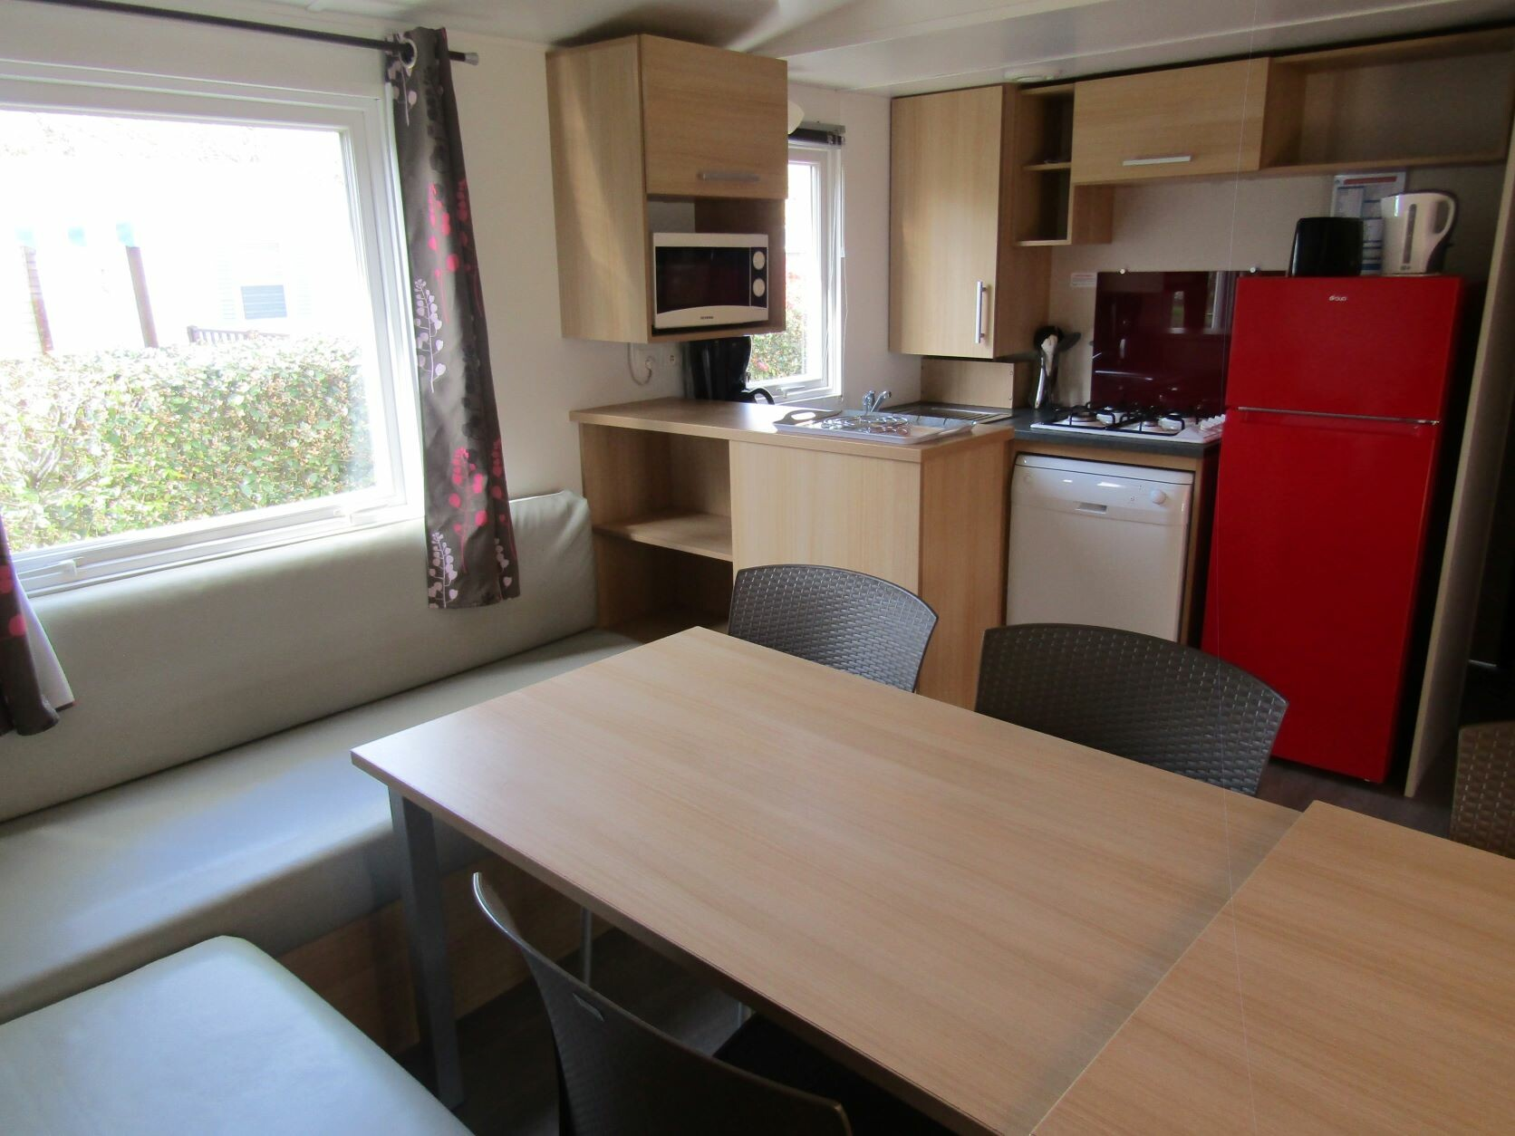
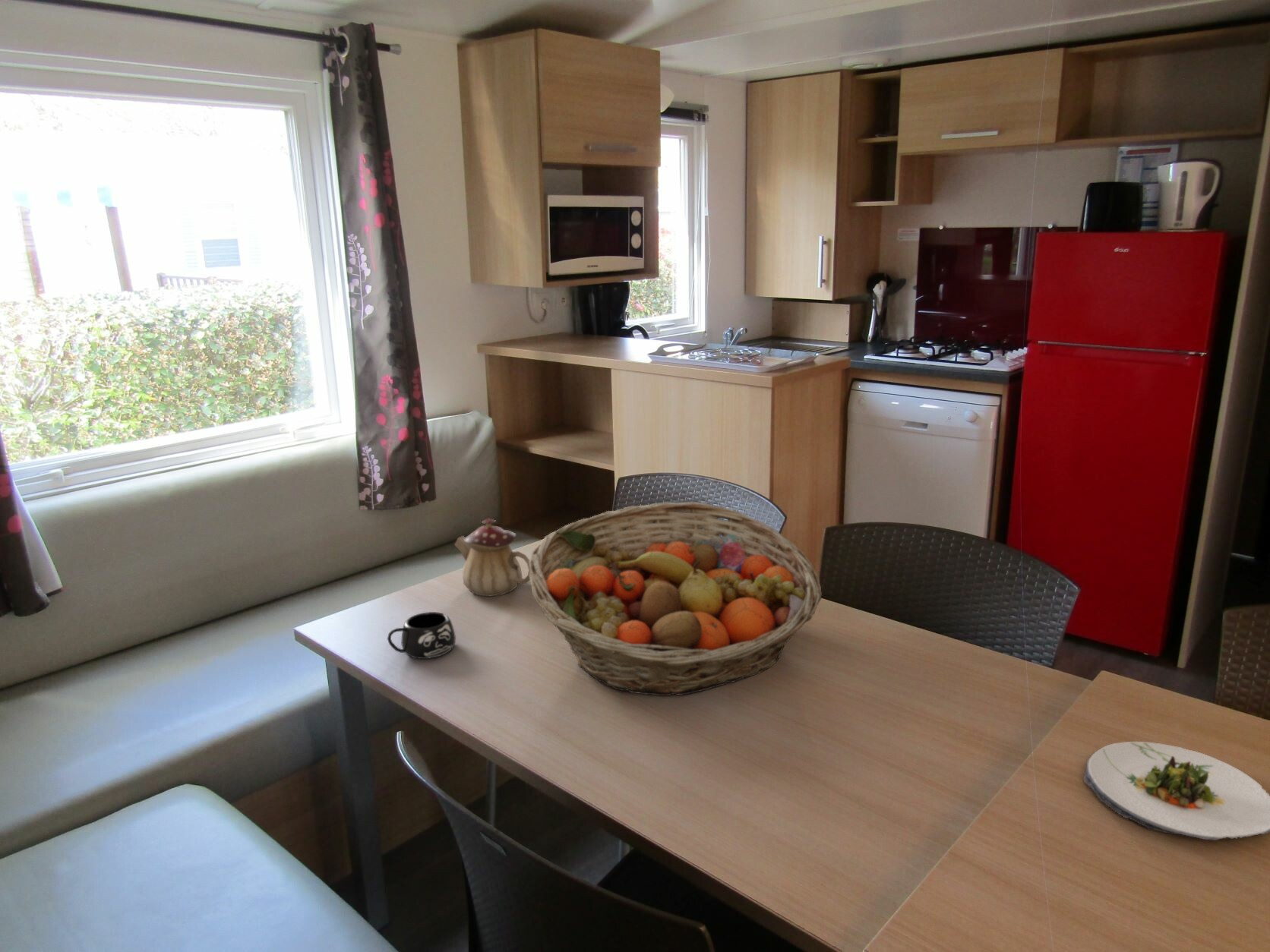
+ salad plate (1177, 778)
+ teapot (494, 553)
+ mug (421, 636)
+ fruit basket (675, 592)
